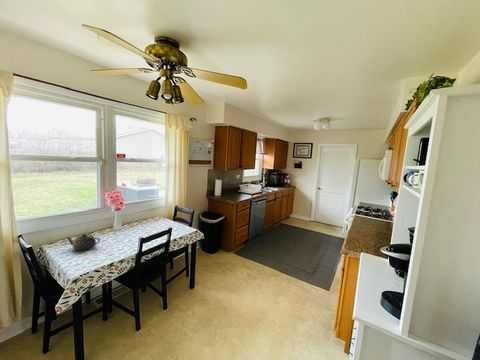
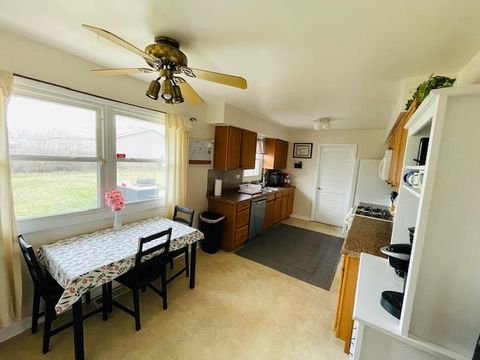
- teapot (83, 241)
